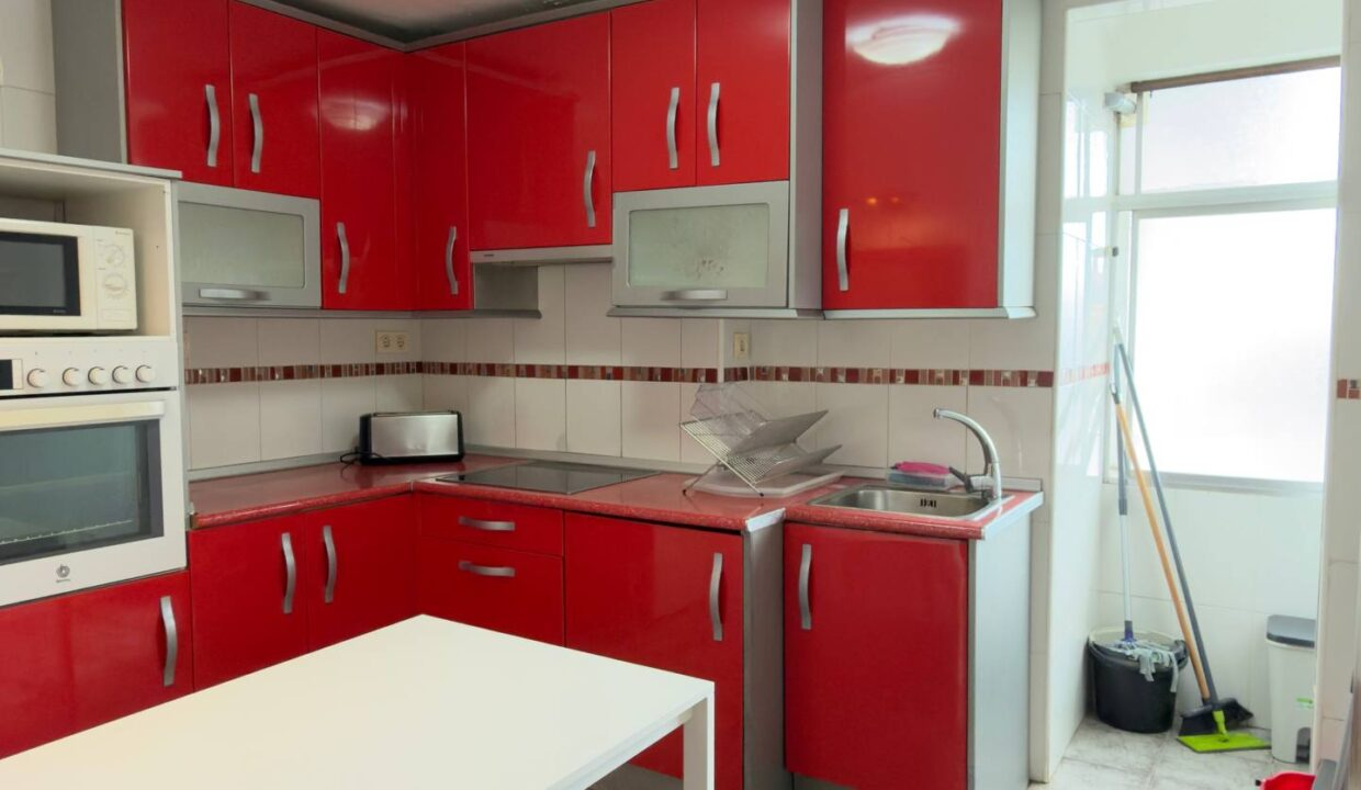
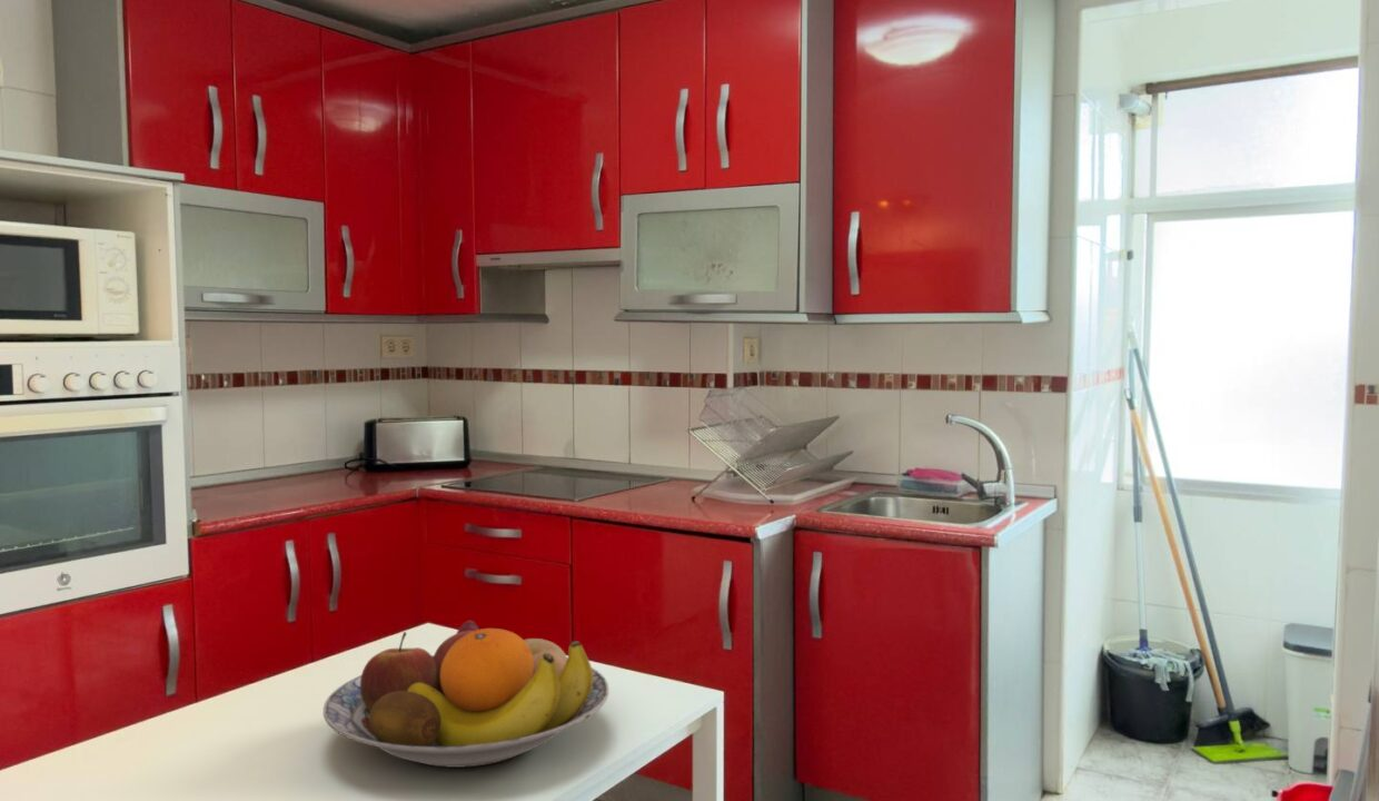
+ fruit bowl (469, 681)
